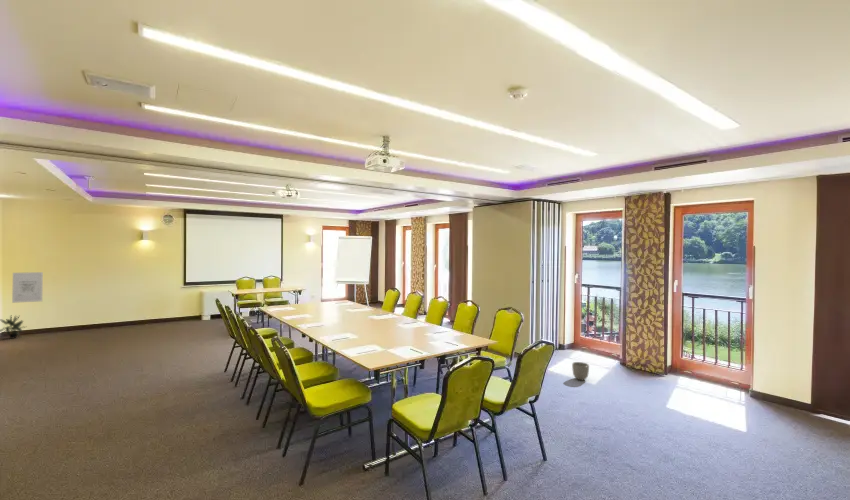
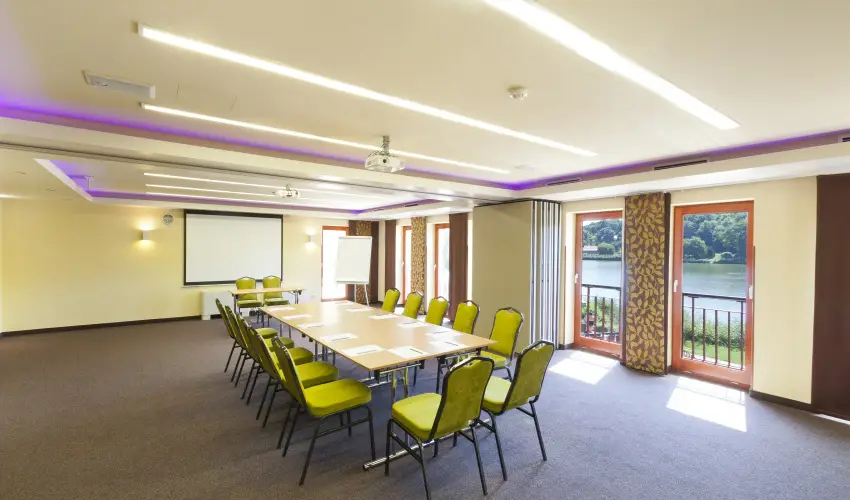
- potted plant (12, 327)
- planter (580, 371)
- wall art (27, 287)
